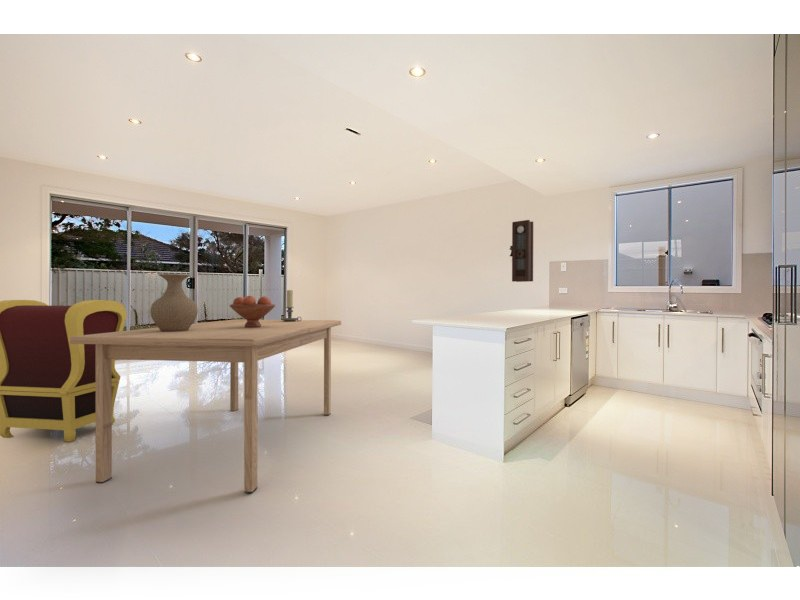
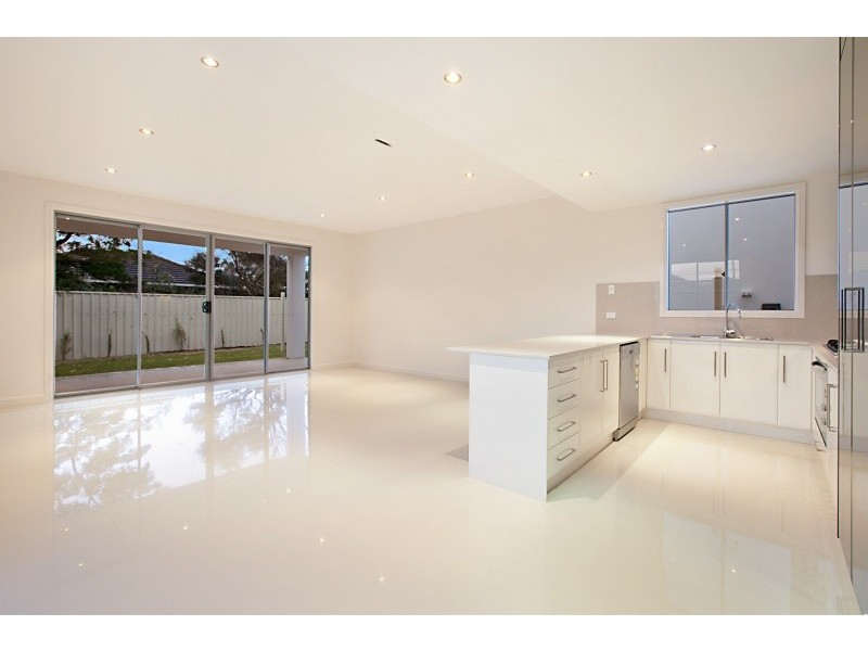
- table (244, 383)
- fruit bowl (252, 311)
- armchair (59, 366)
- pendulum clock (519, 251)
- candle holder (291, 305)
- vase (174, 302)
